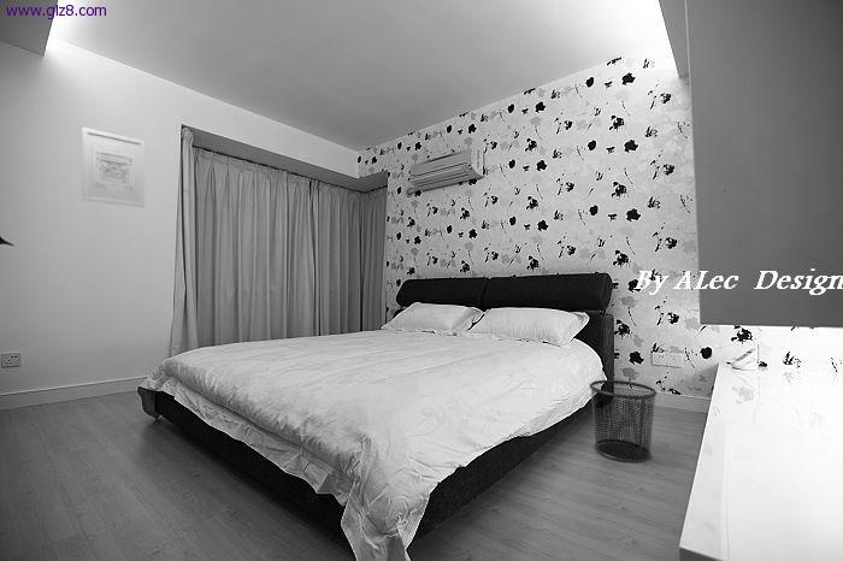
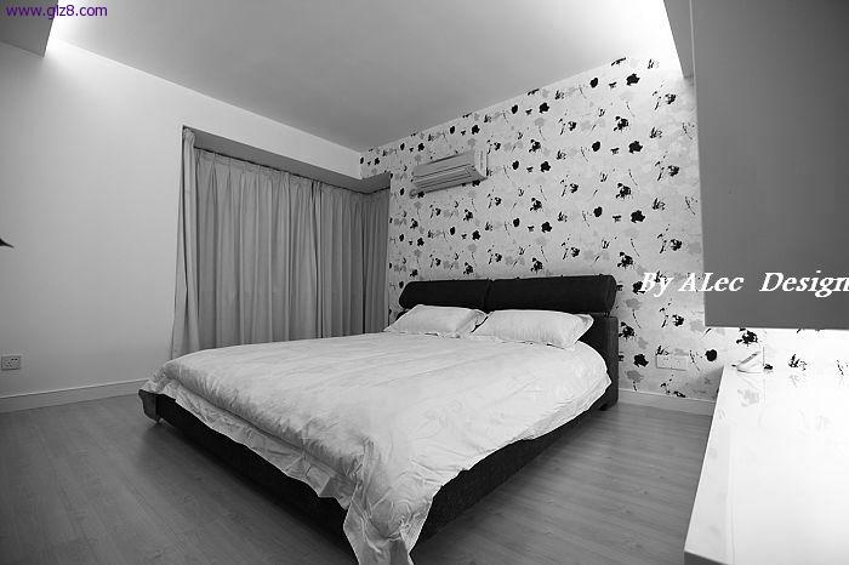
- wall art (114, 169)
- waste bin (621, 419)
